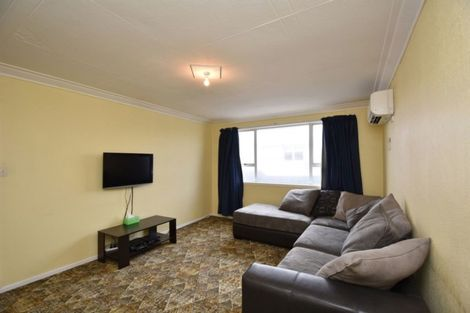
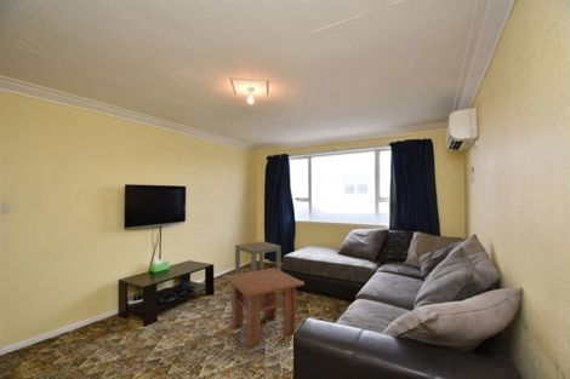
+ side table (260, 265)
+ coffee table (262, 304)
